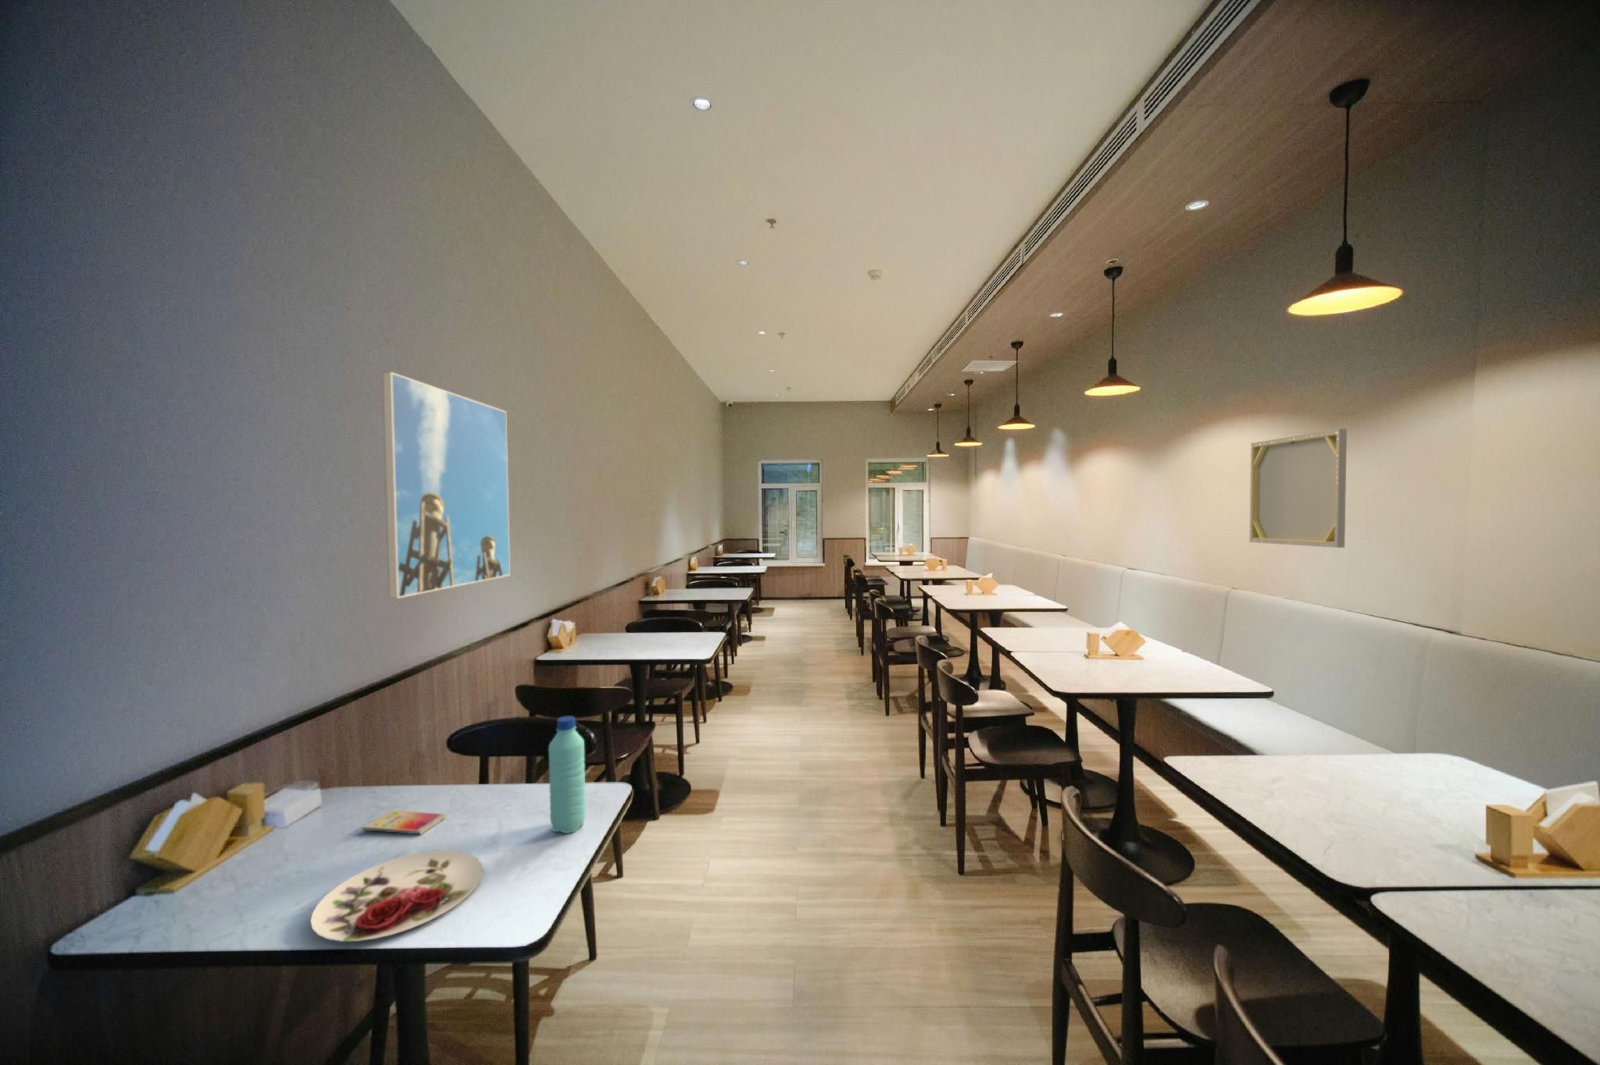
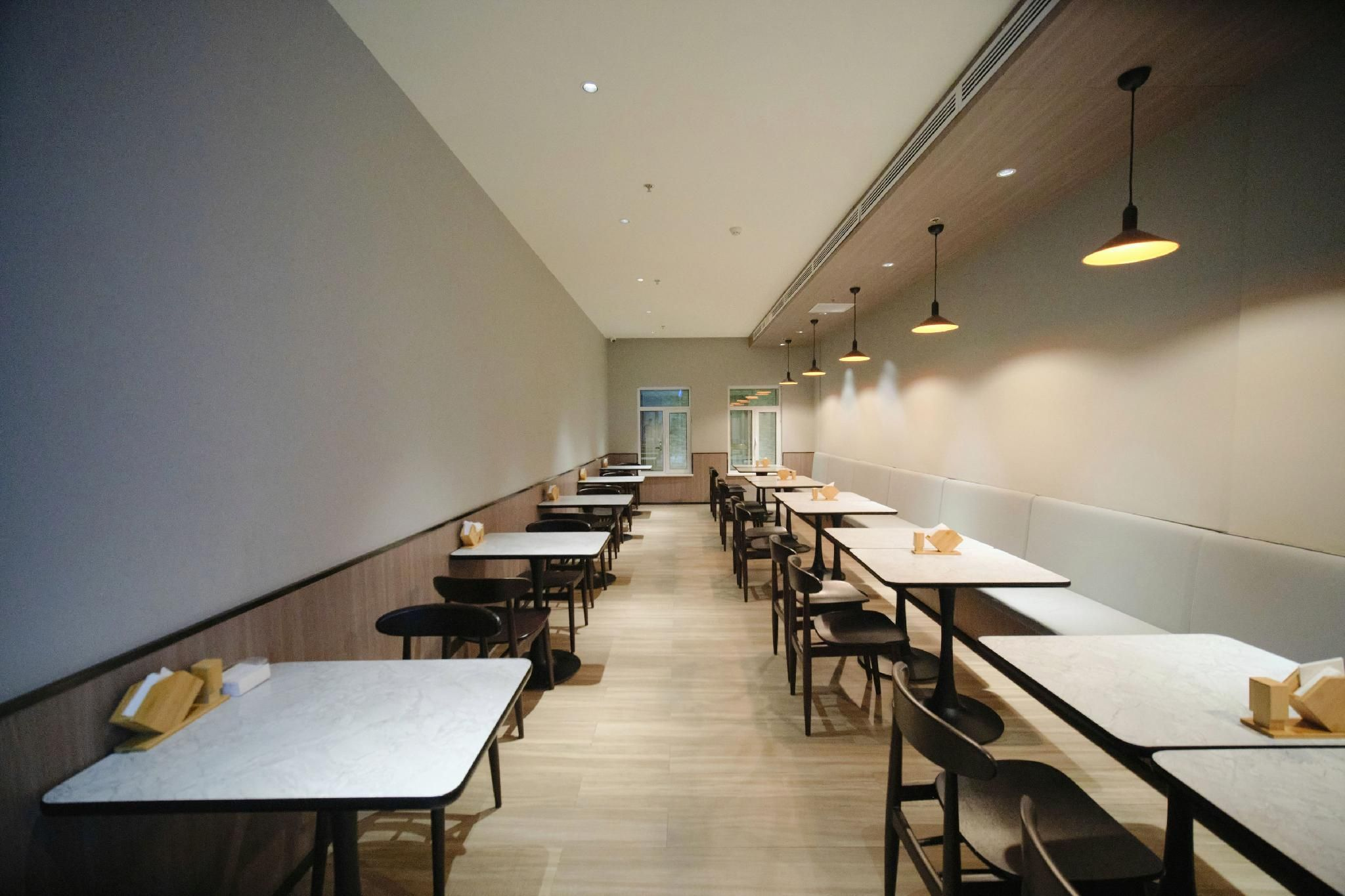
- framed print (457, 490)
- wall art (1293, 491)
- water bottle (567, 773)
- smartphone (404, 821)
- plate (402, 889)
